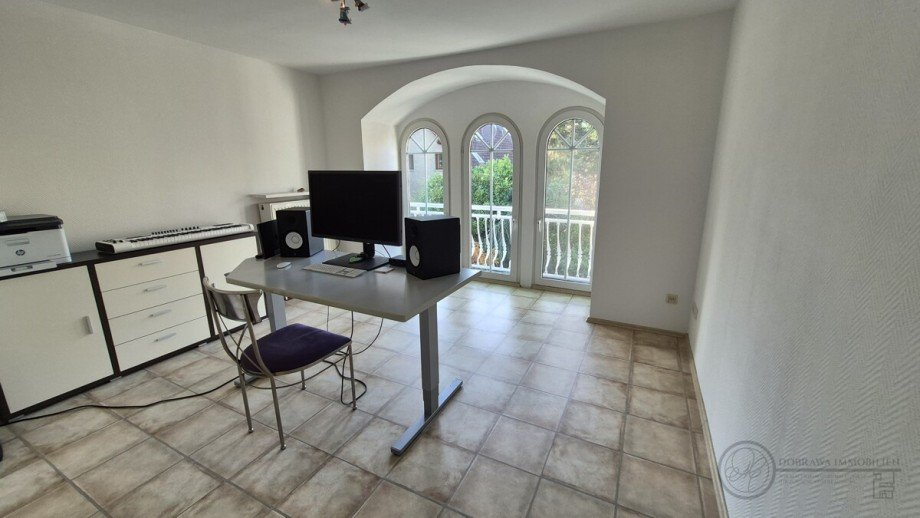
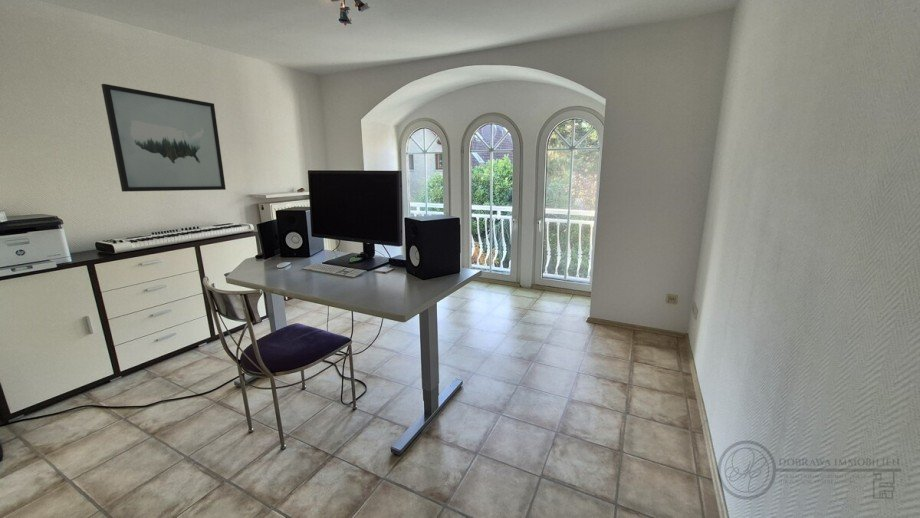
+ wall art (171, 143)
